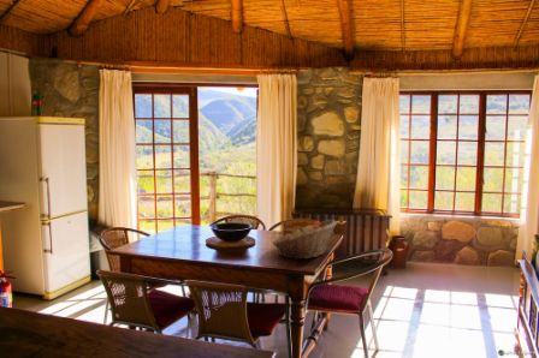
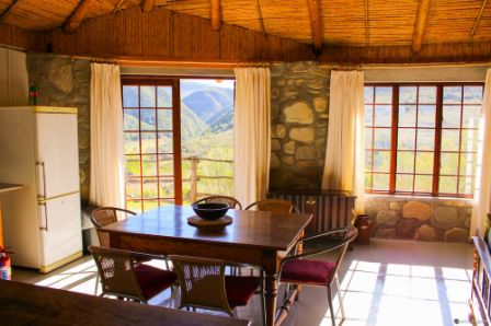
- fruit basket (304, 237)
